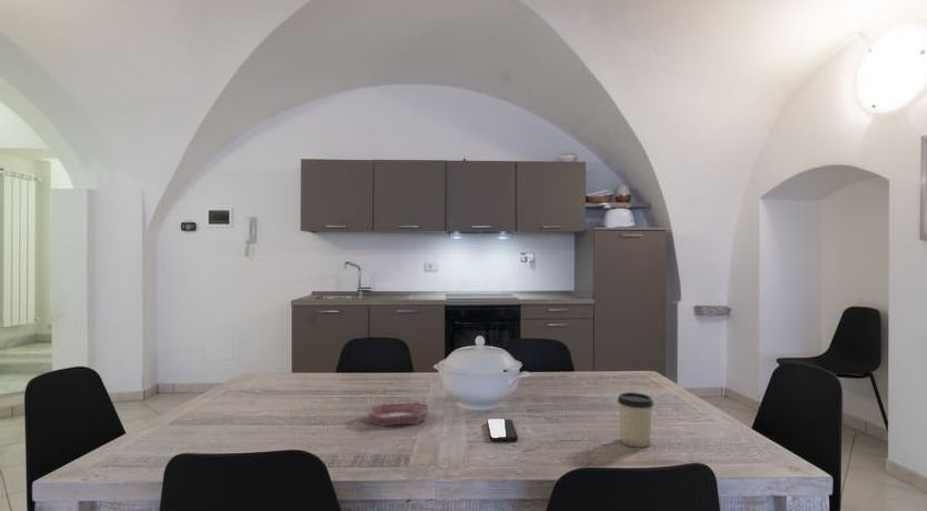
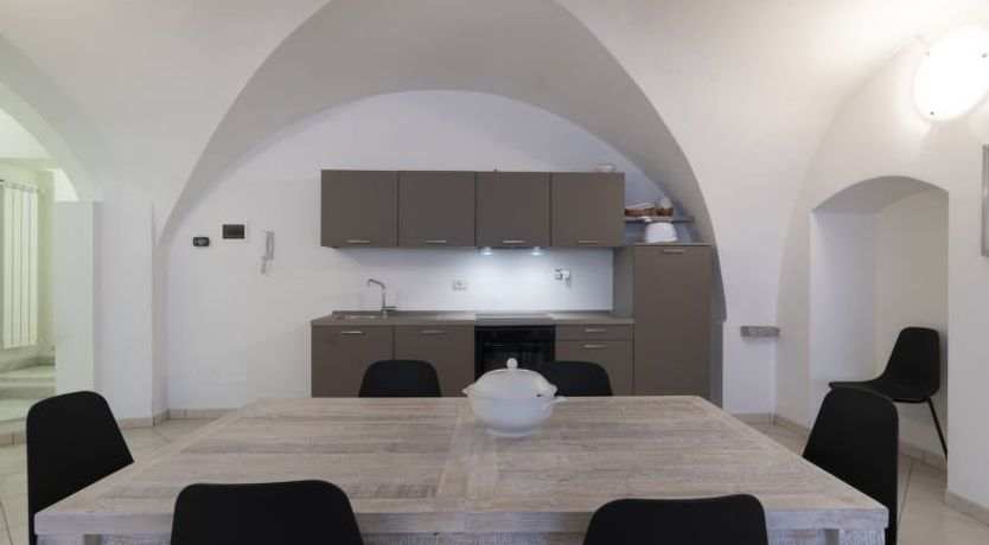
- cup (635, 419)
- bowl (398, 413)
- smartphone (501, 429)
